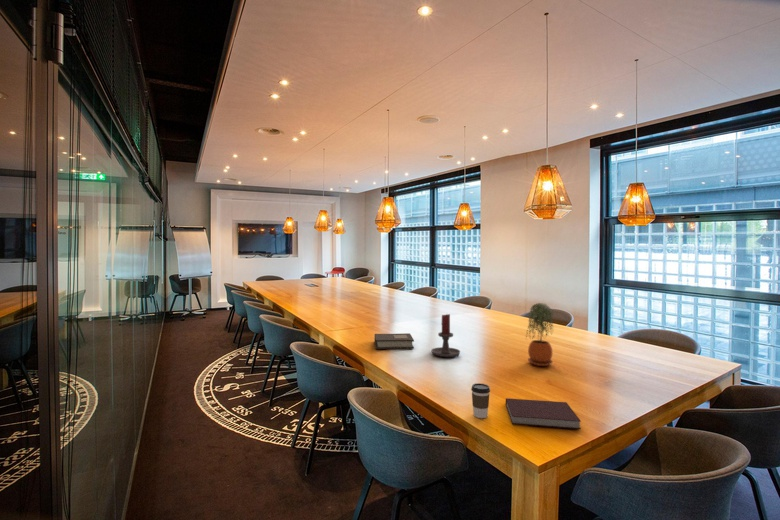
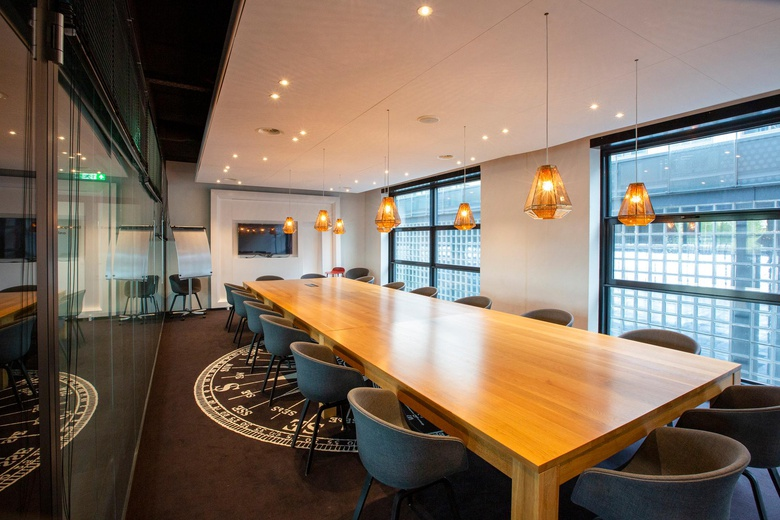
- candle holder (445, 333)
- potted plant (539, 333)
- book (393, 340)
- notebook (540, 412)
- coffee cup (480, 400)
